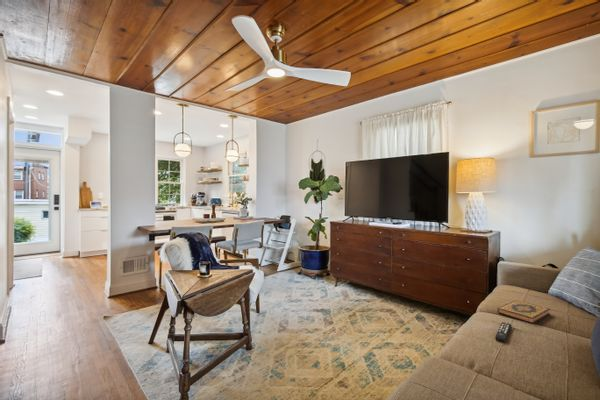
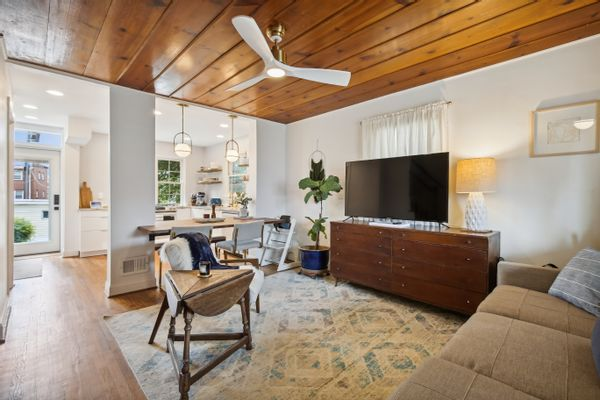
- hardback book (523, 310)
- remote control (503, 331)
